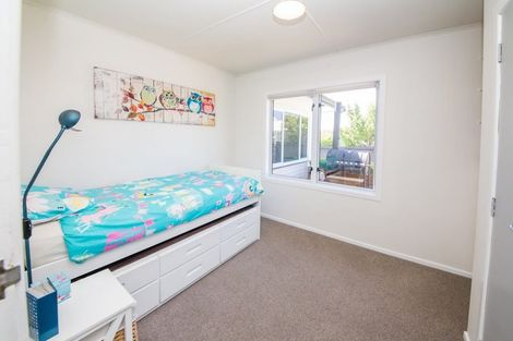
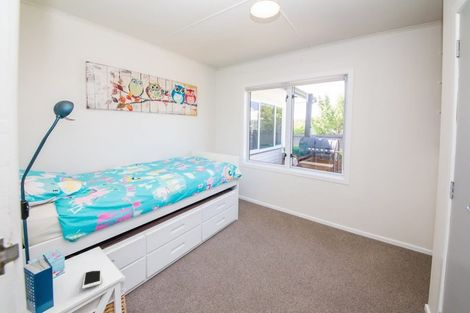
+ cell phone (92, 277)
